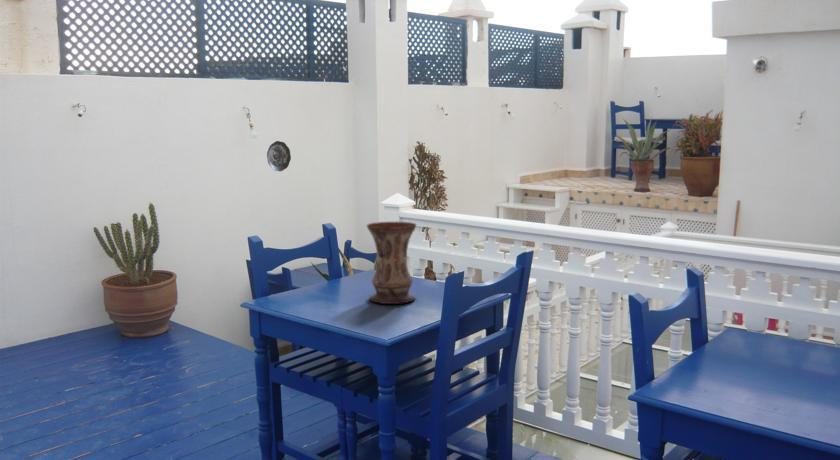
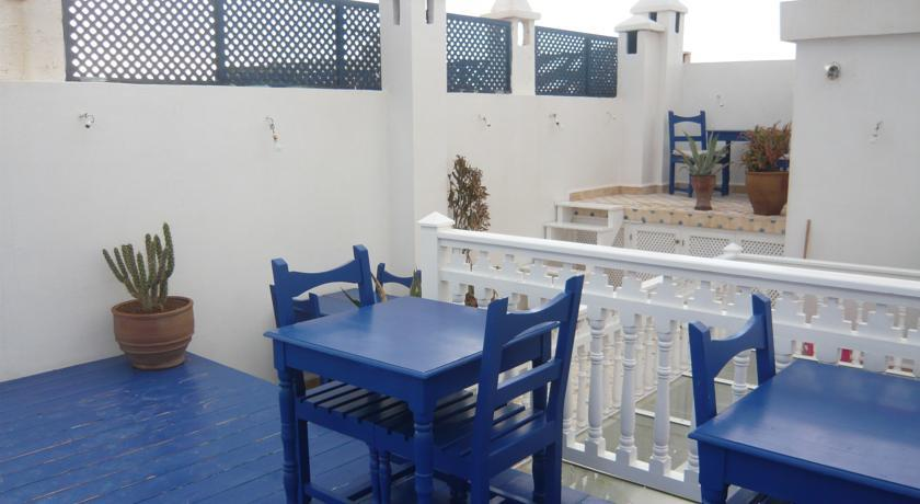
- vase (392, 261)
- decorative plate (278, 156)
